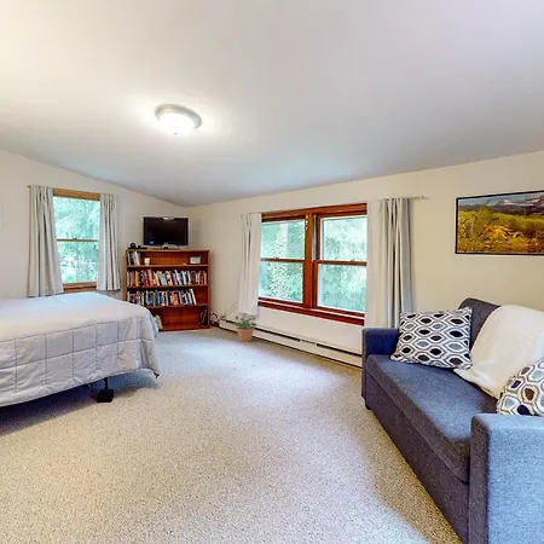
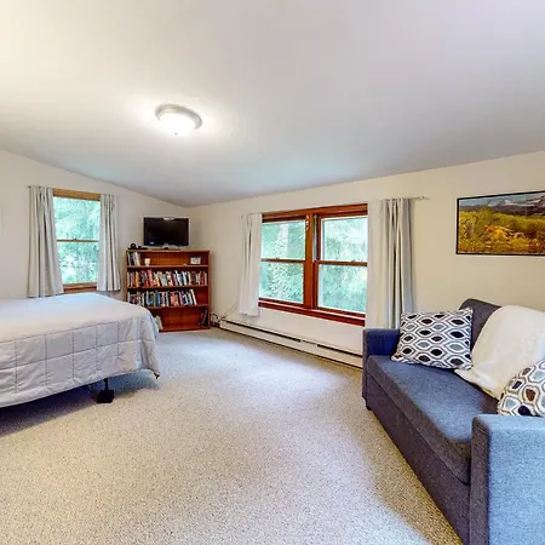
- potted plant (247, 328)
